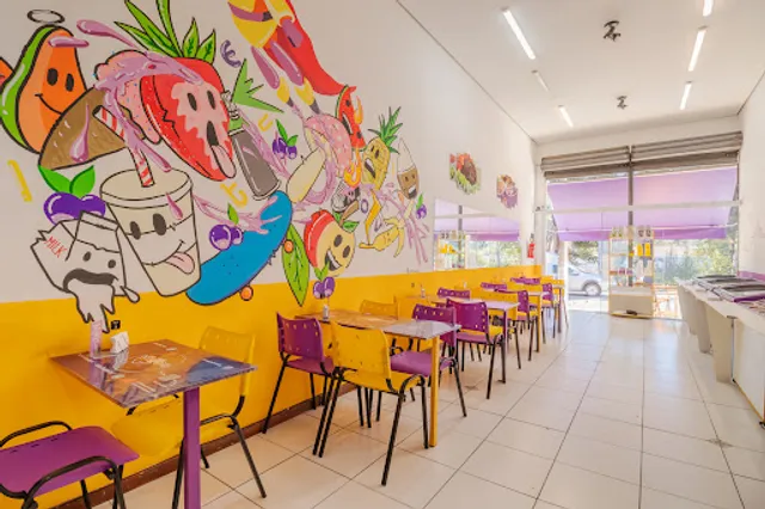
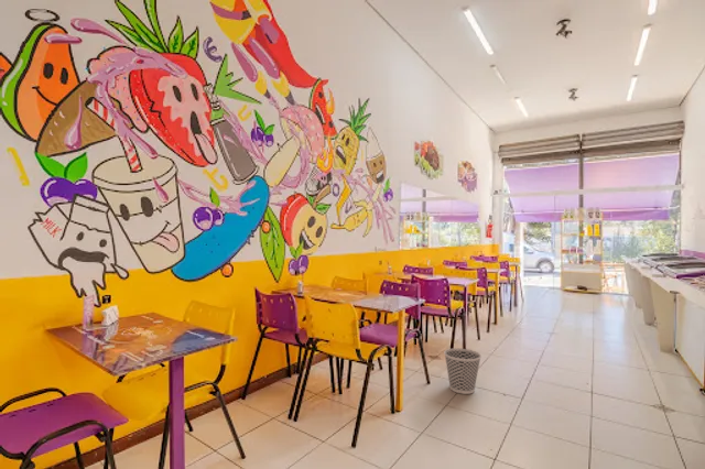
+ wastebasket (462, 371)
